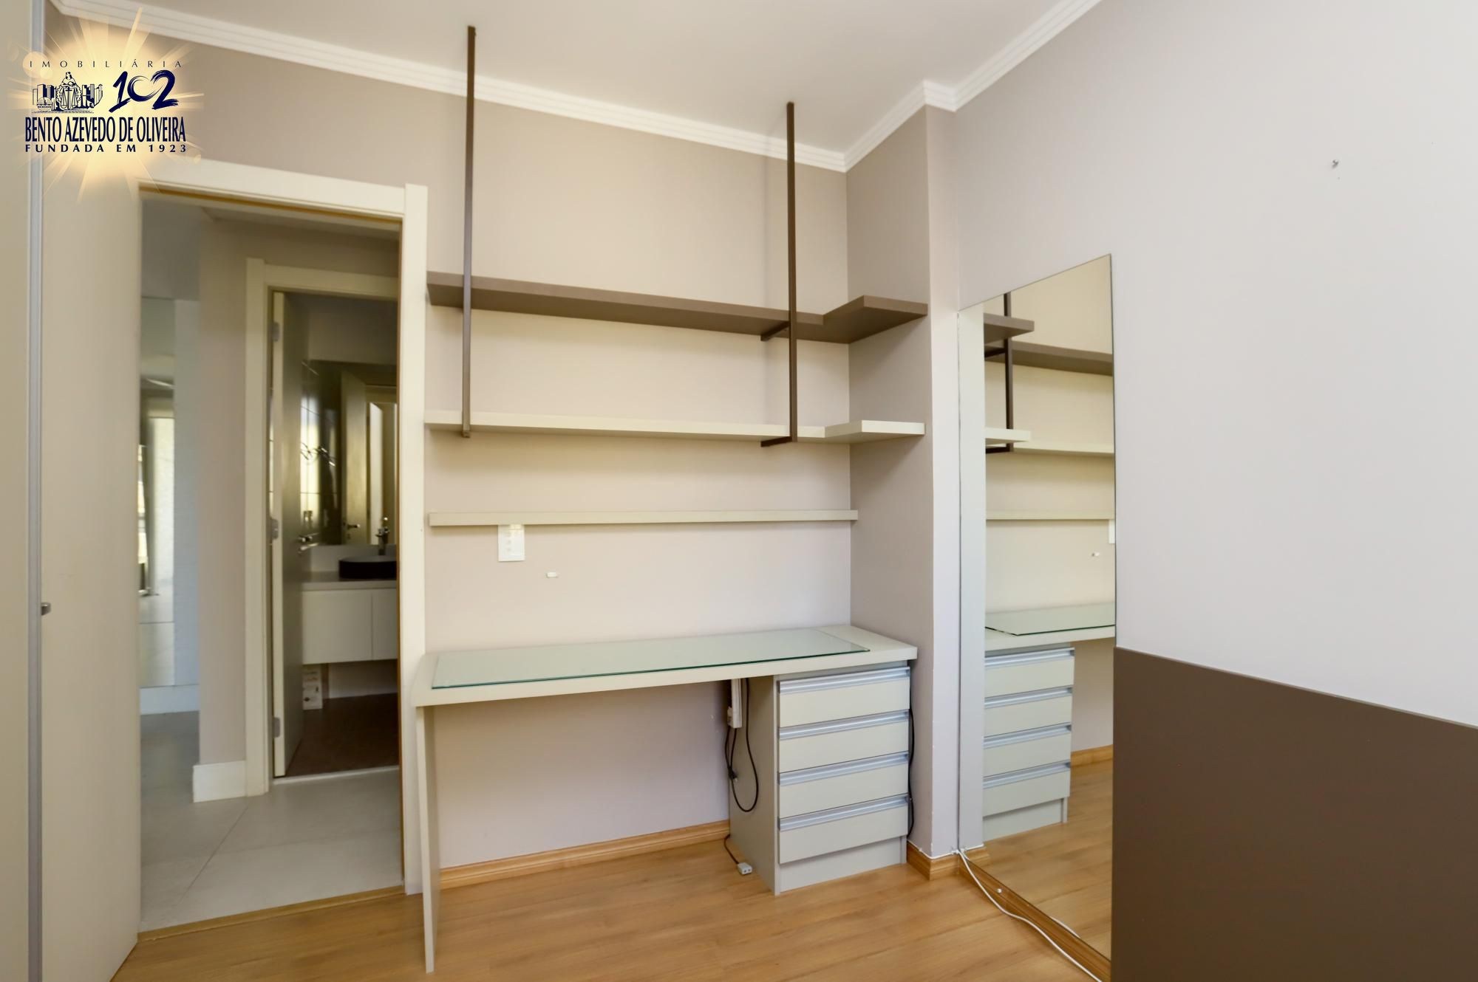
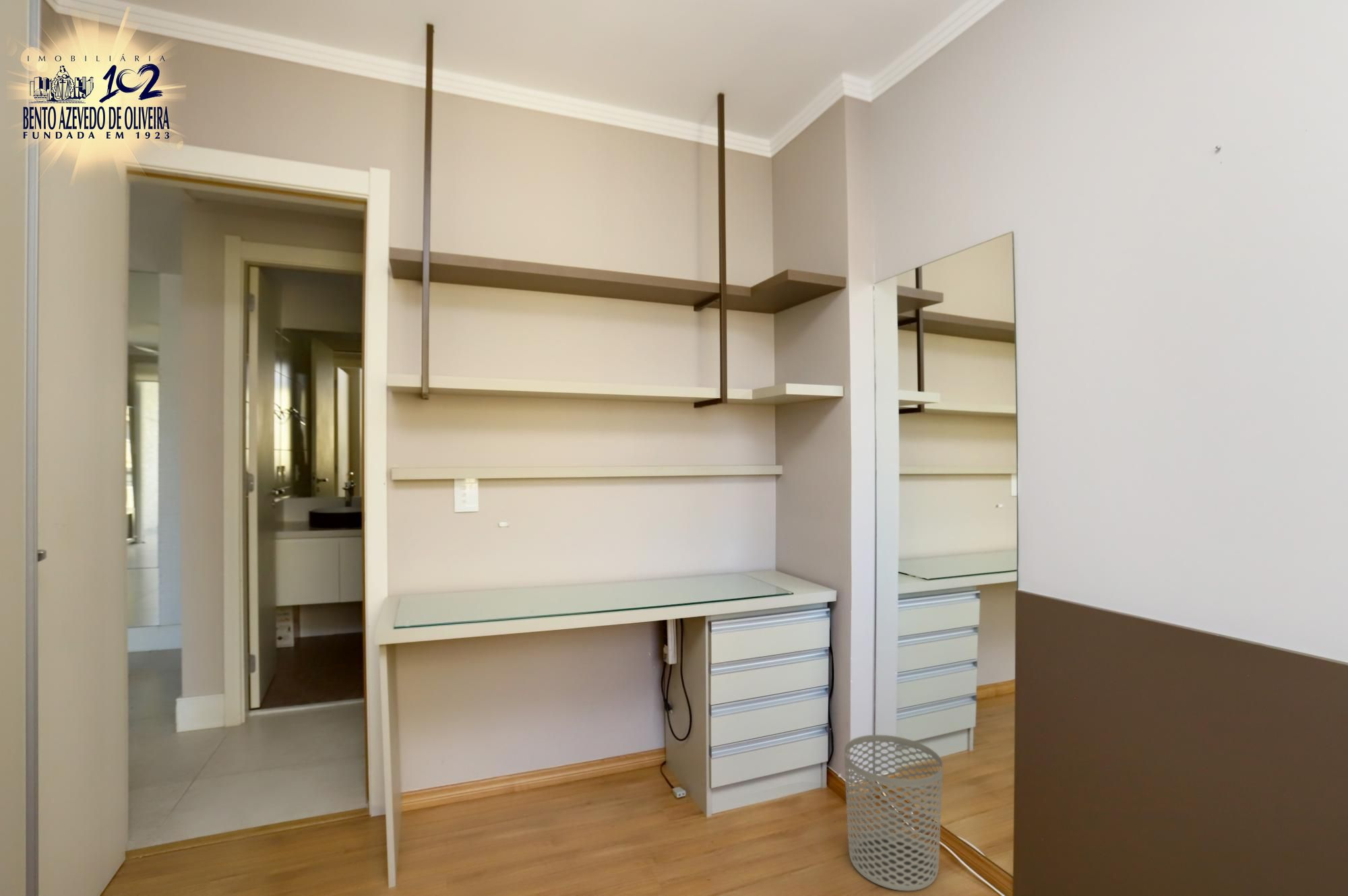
+ waste bin (892, 810)
